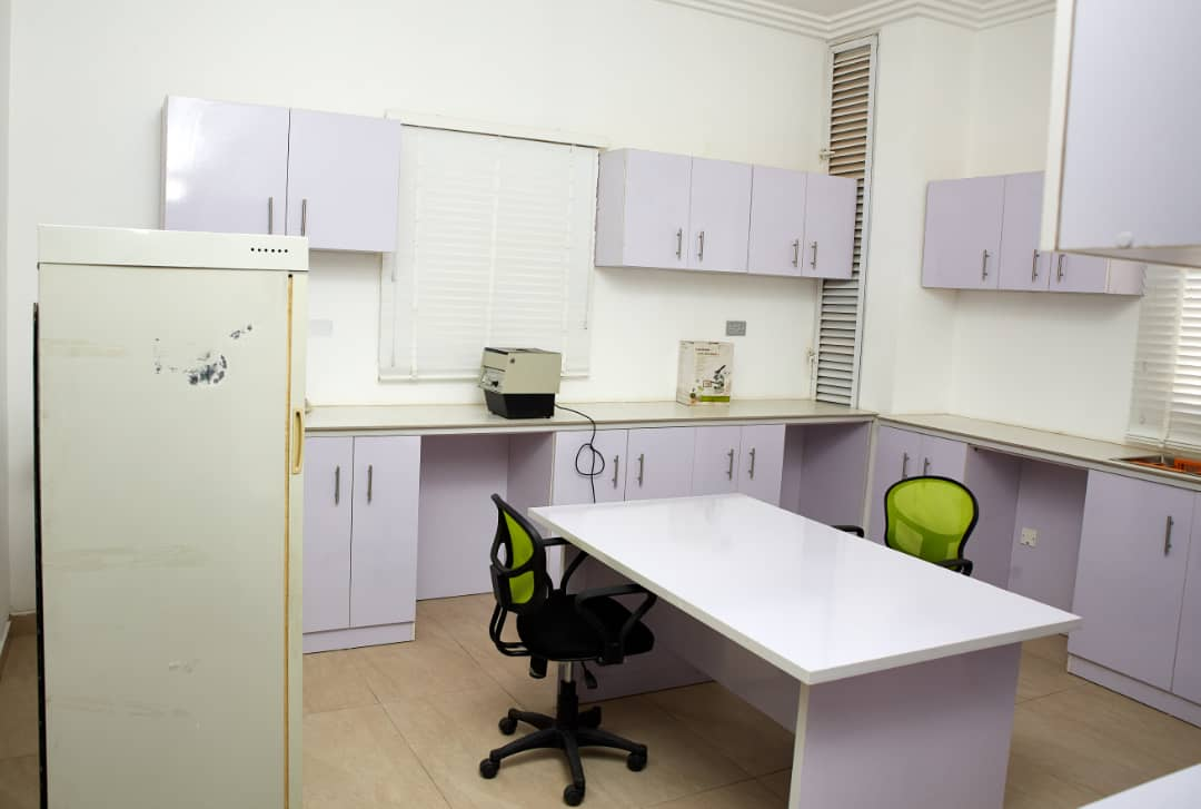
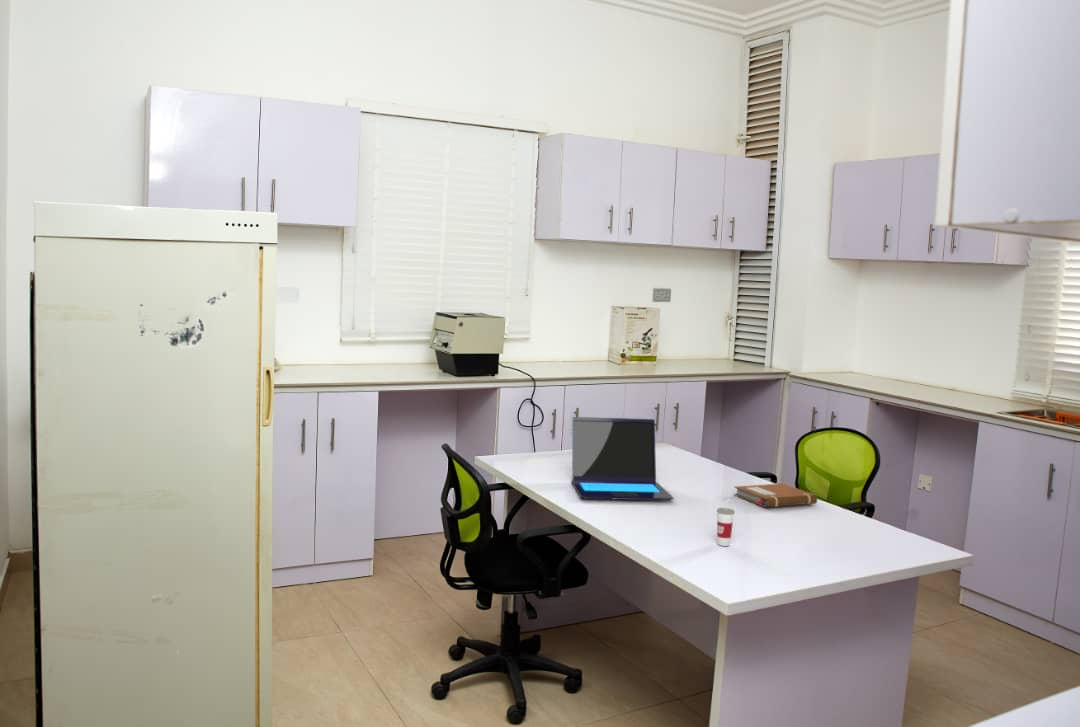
+ laptop (620, 457)
+ cup (725, 521)
+ notebook (773, 495)
